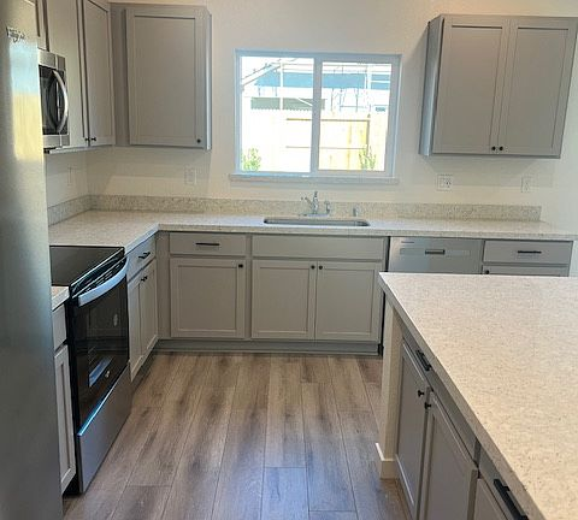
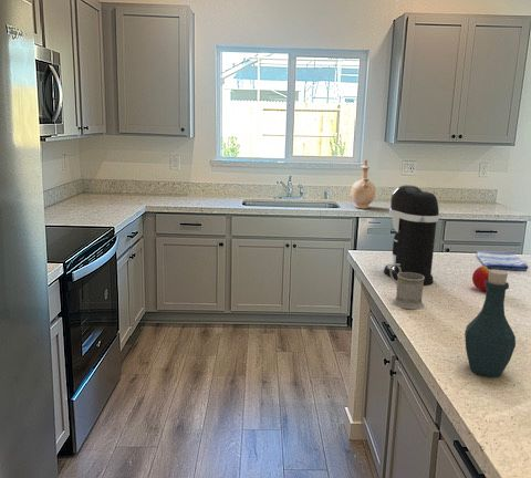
+ mug (405, 284)
+ dish towel (500, 260)
+ vase (364, 184)
+ bottle (491, 322)
+ apple (485, 278)
+ coffee maker (412, 232)
